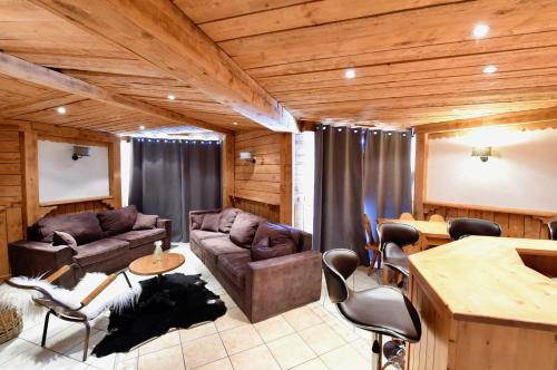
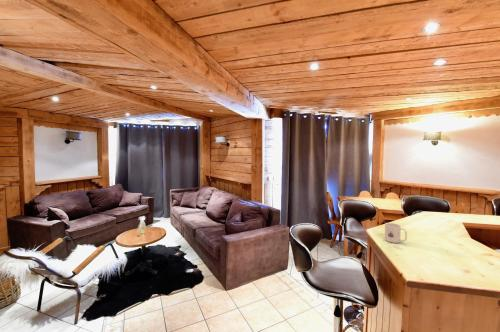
+ mug (395, 233)
